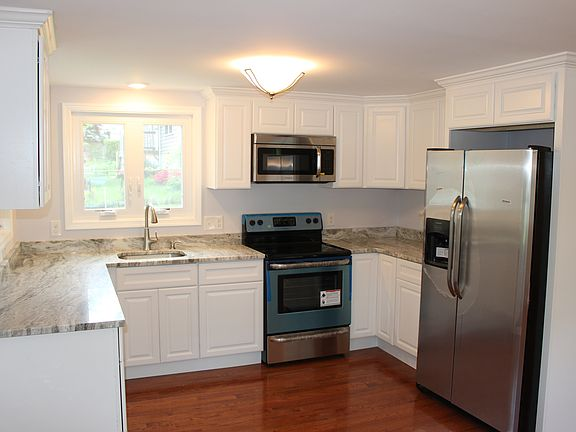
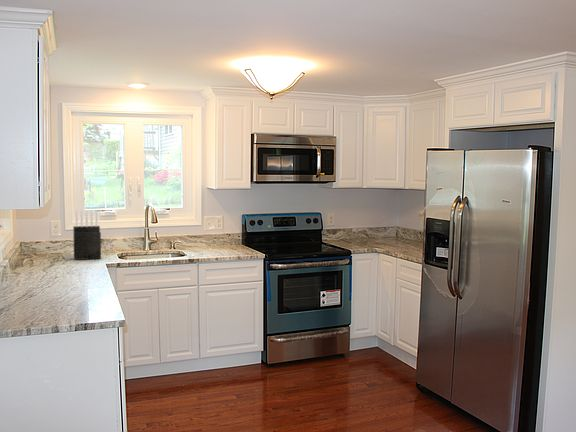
+ knife block (87, 234)
